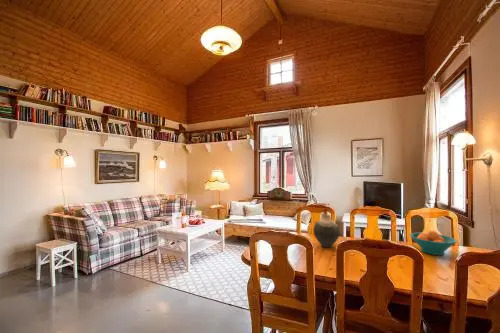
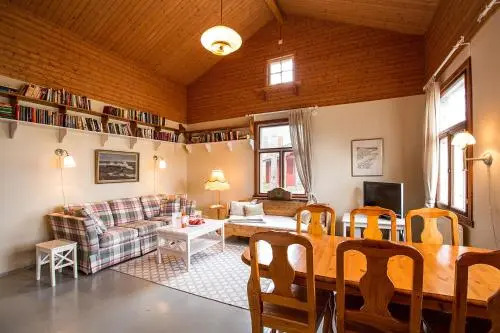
- fruit bowl (432, 241)
- vase (326, 230)
